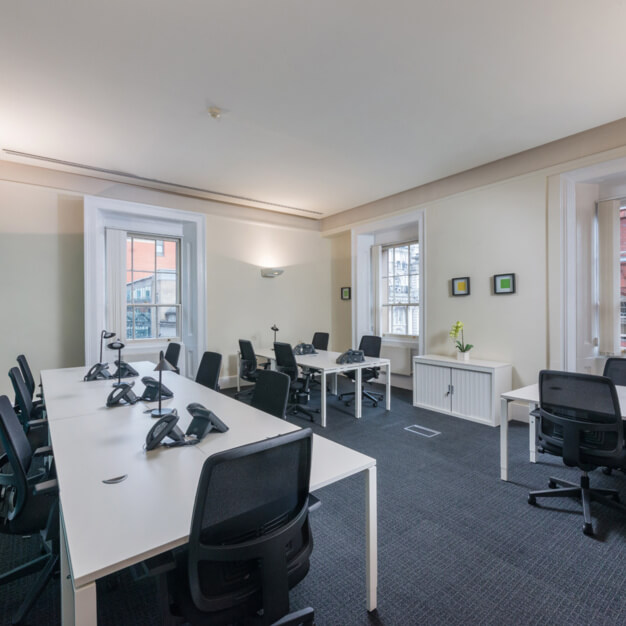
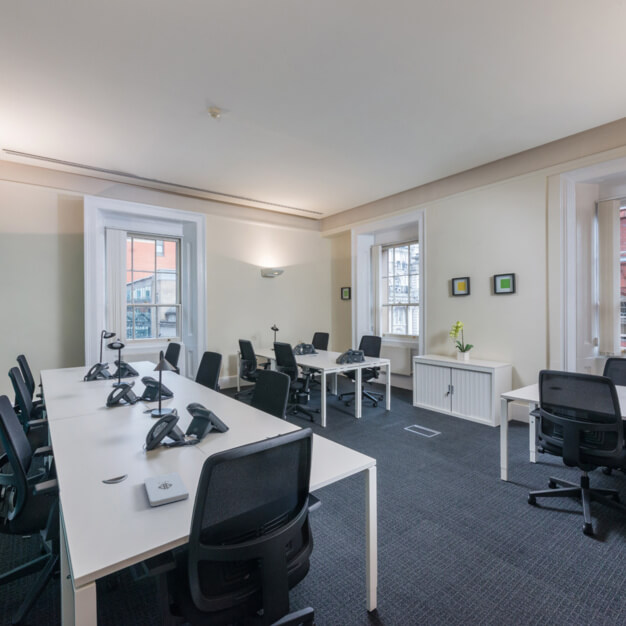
+ notepad (165, 487)
